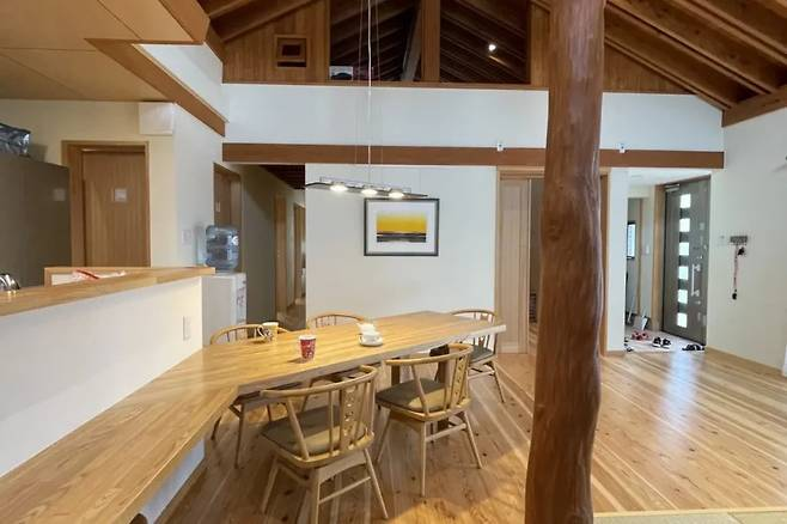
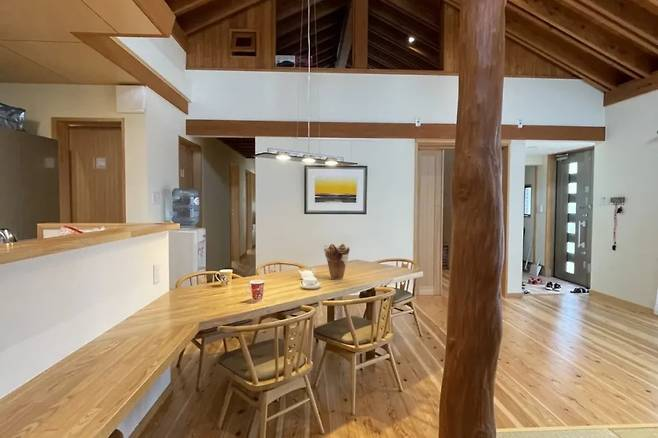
+ vase (336, 260)
